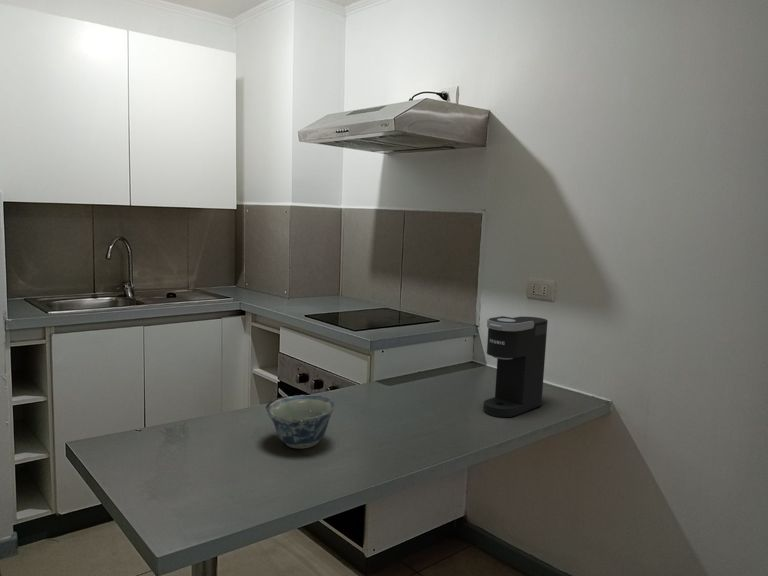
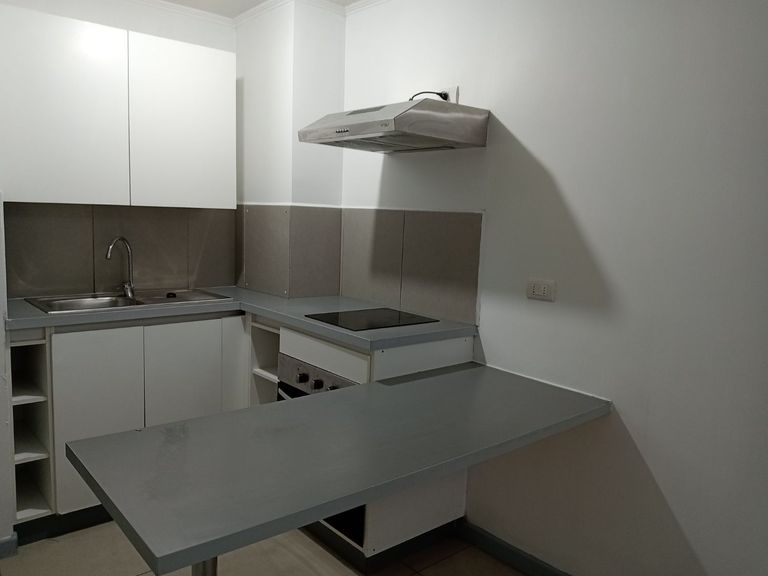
- bowl (299, 423)
- coffee maker (515, 363)
